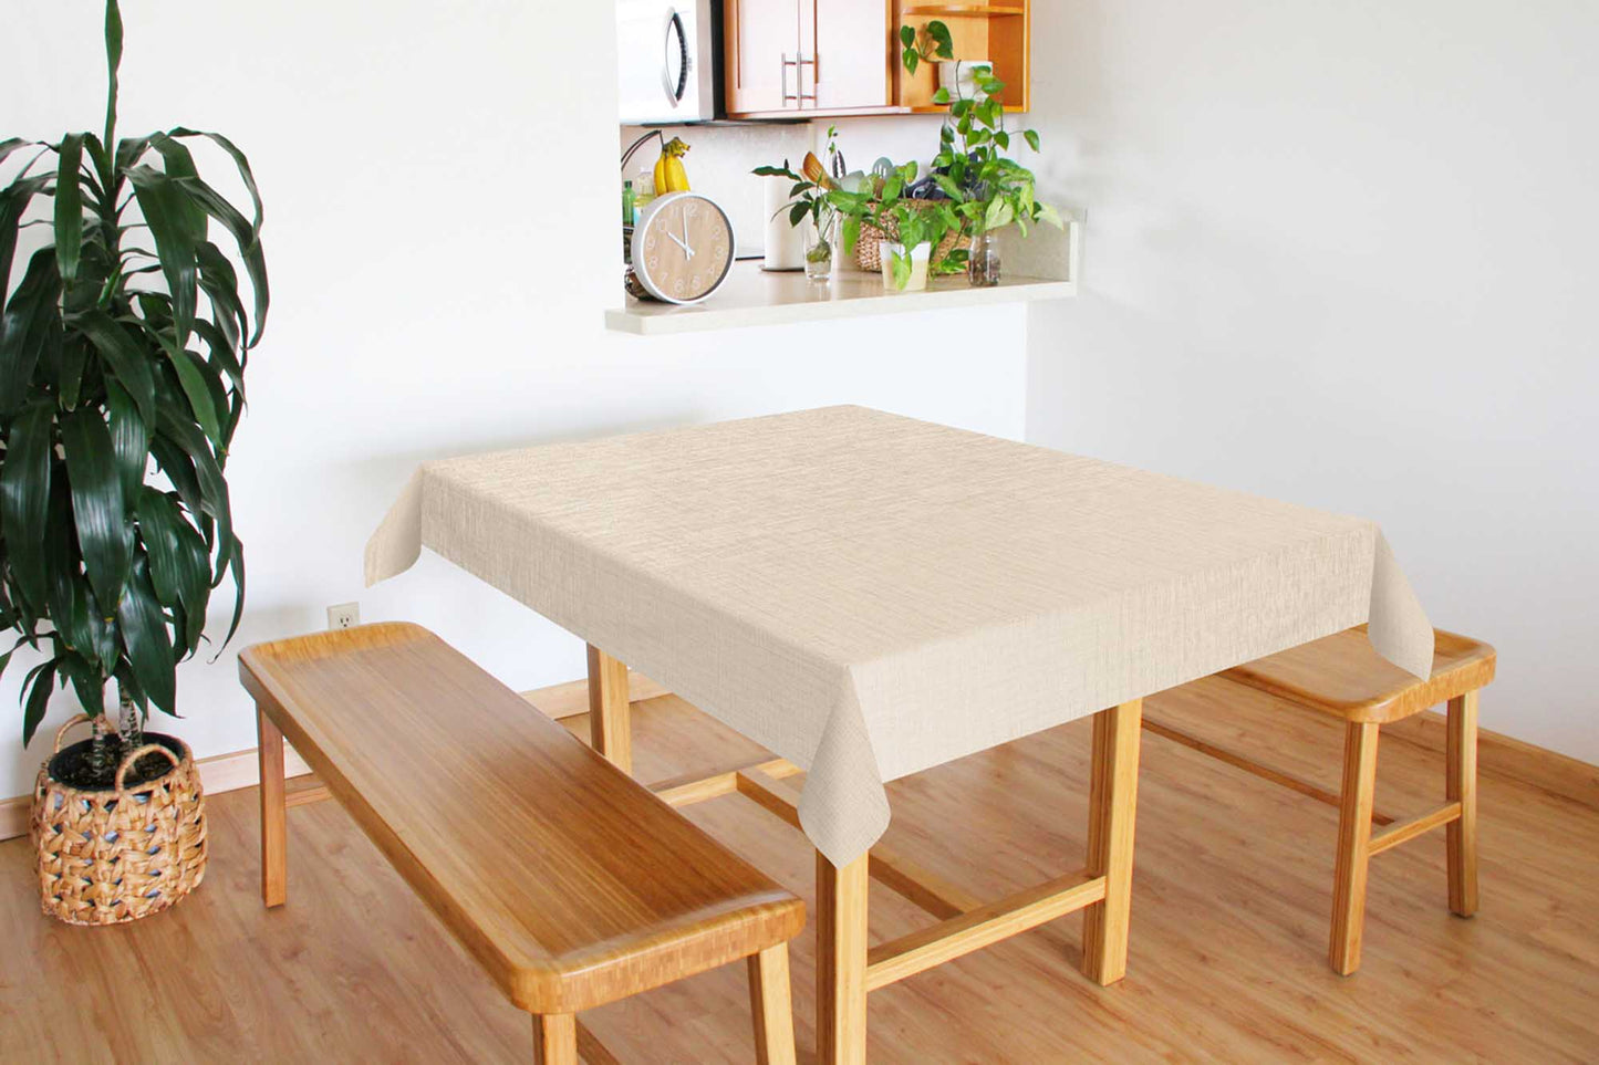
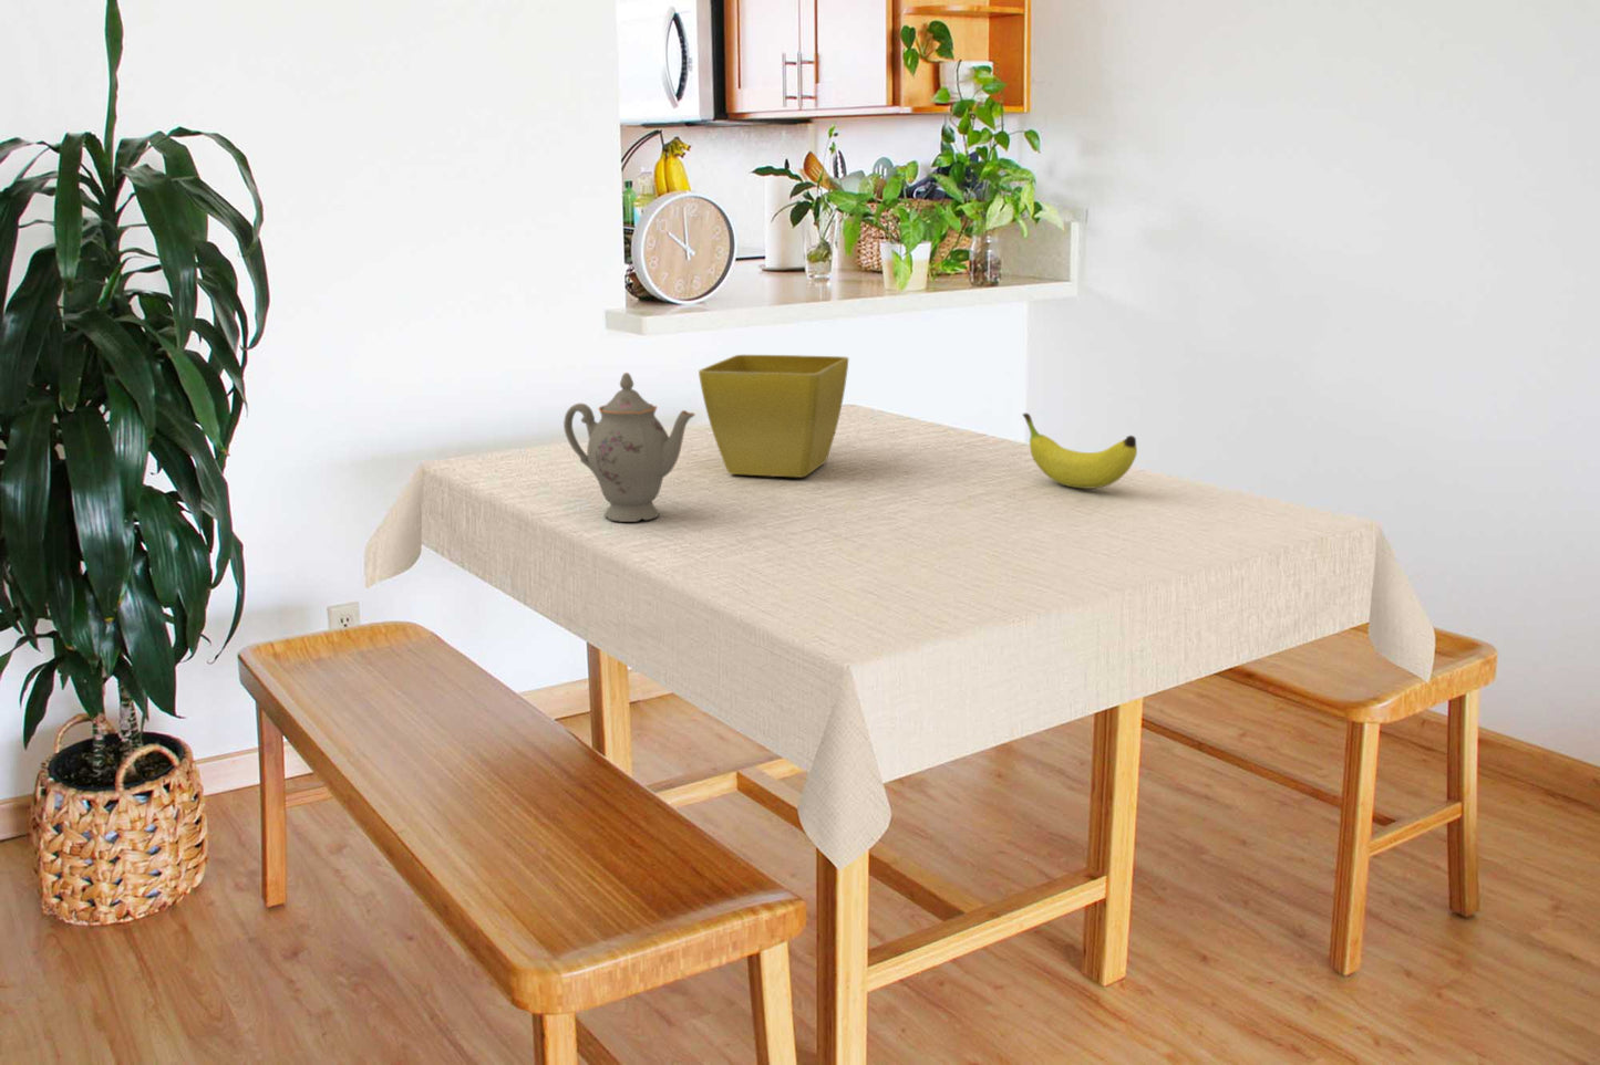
+ flower pot (776, 416)
+ fruit (1080, 453)
+ chinaware (630, 445)
